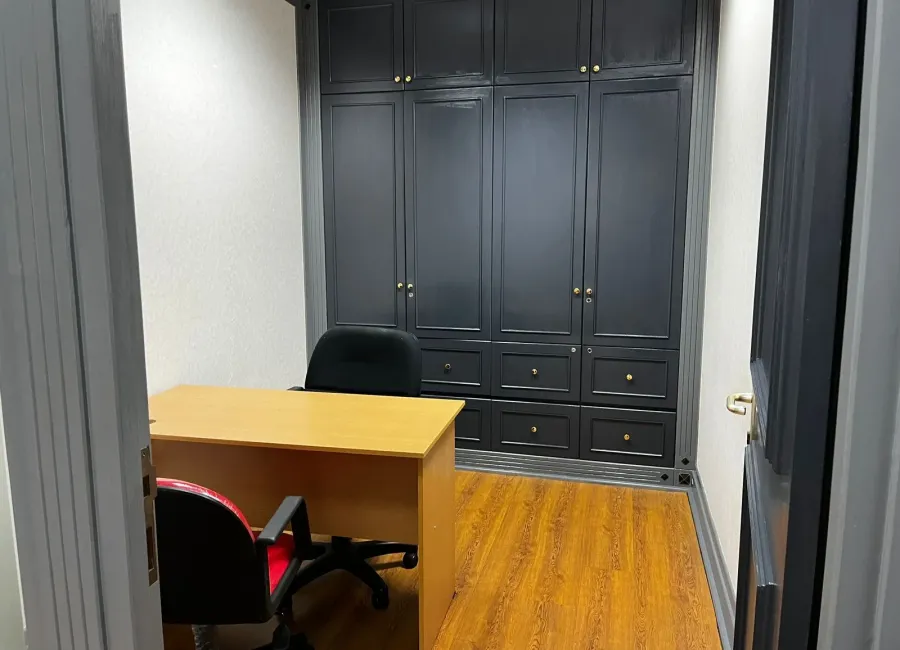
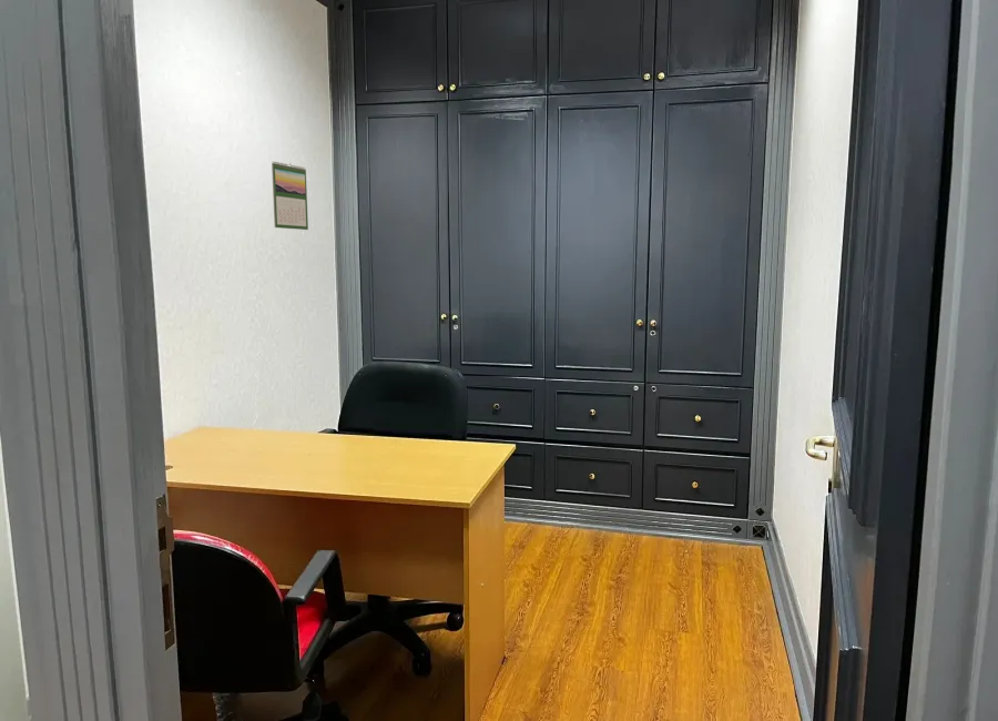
+ calendar (291, 195)
